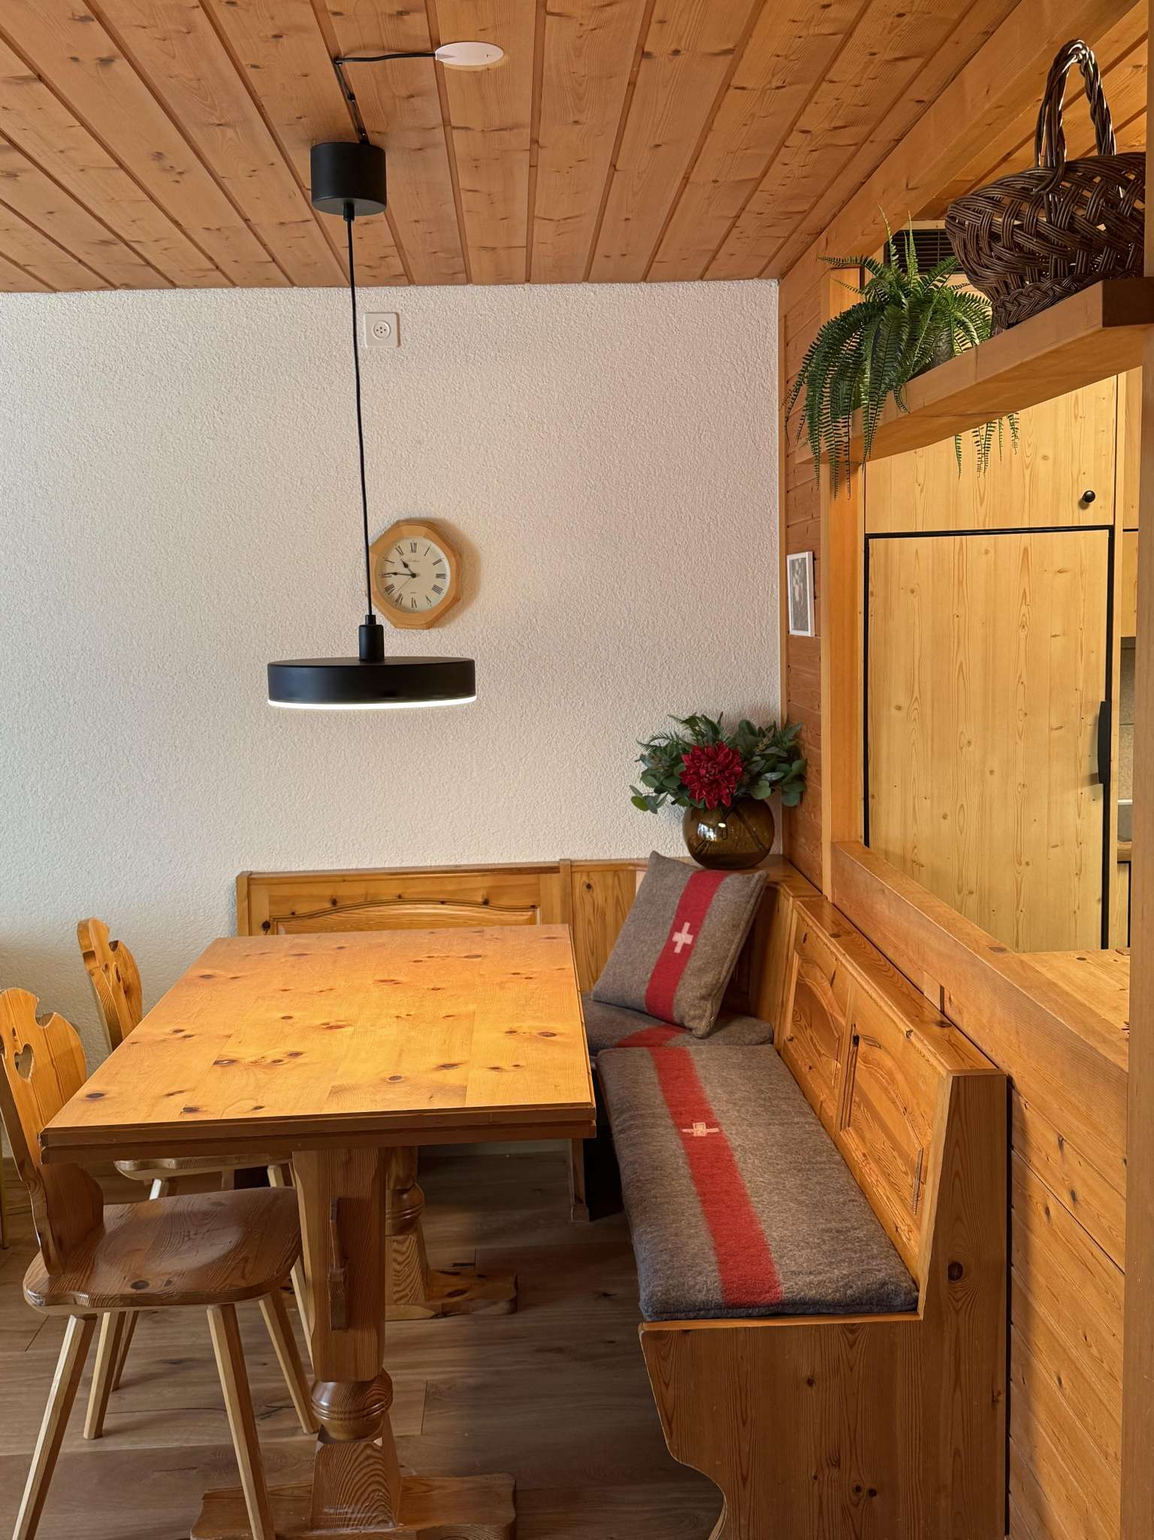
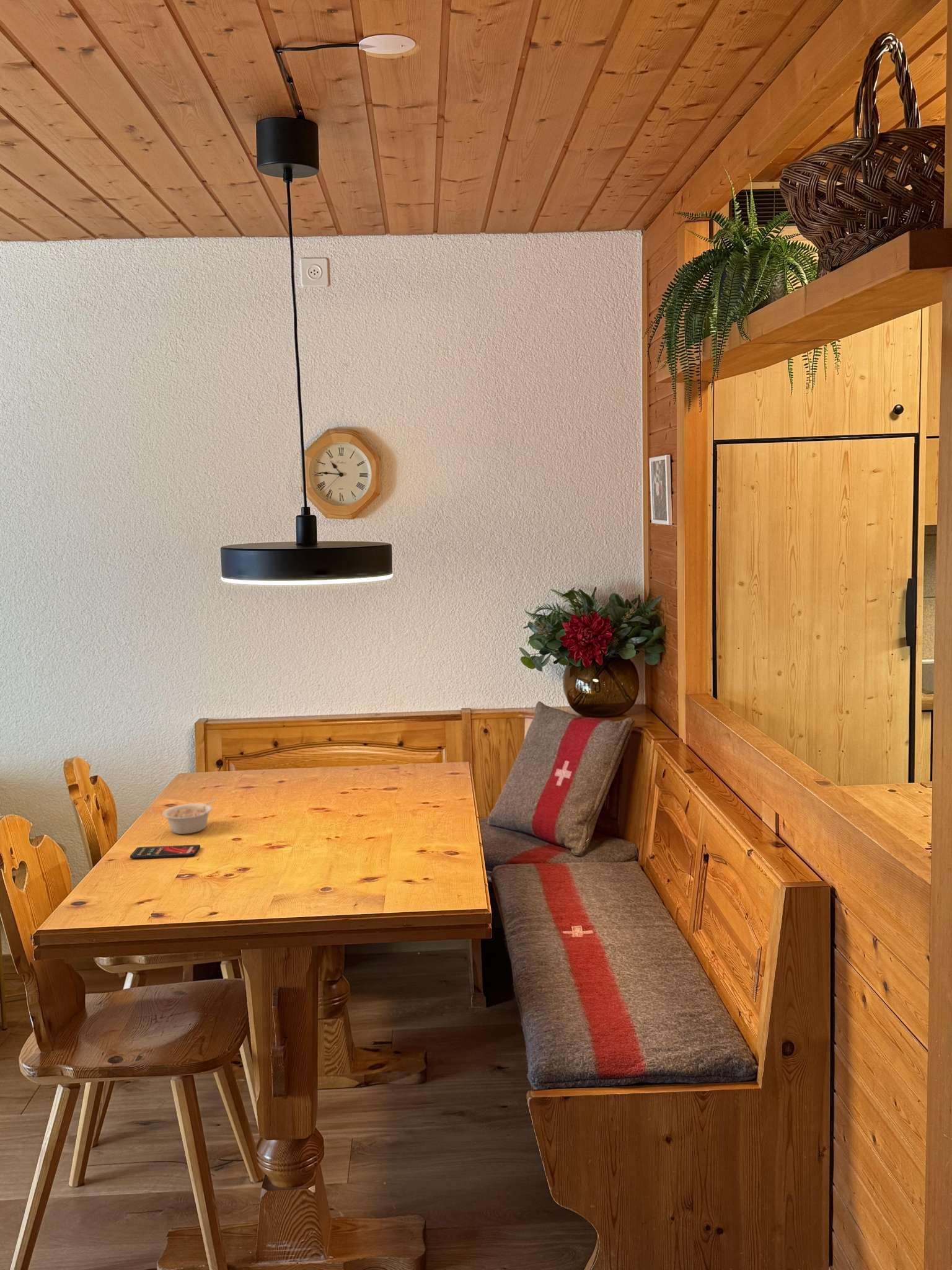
+ legume (188, 817)
+ smartphone (165, 851)
